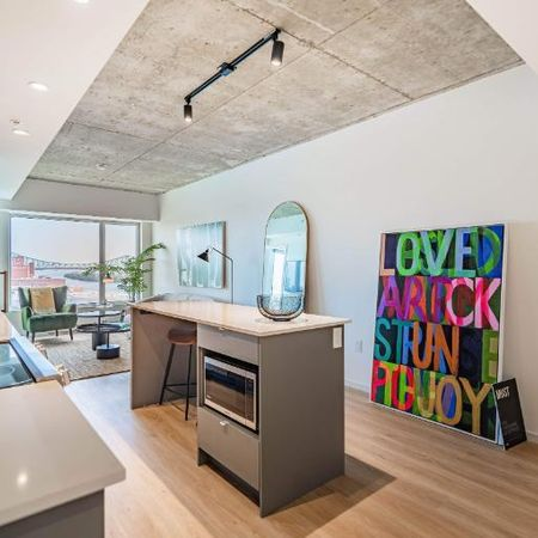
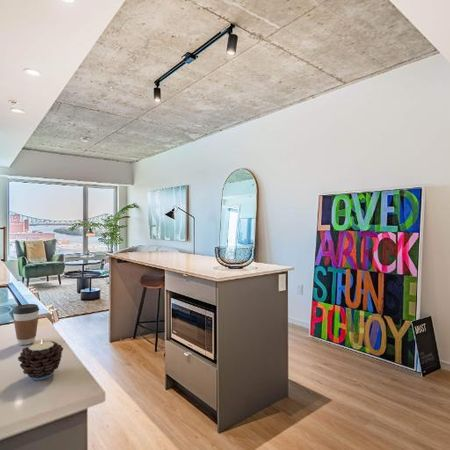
+ candle (41, 357)
+ coffee cup (26, 324)
